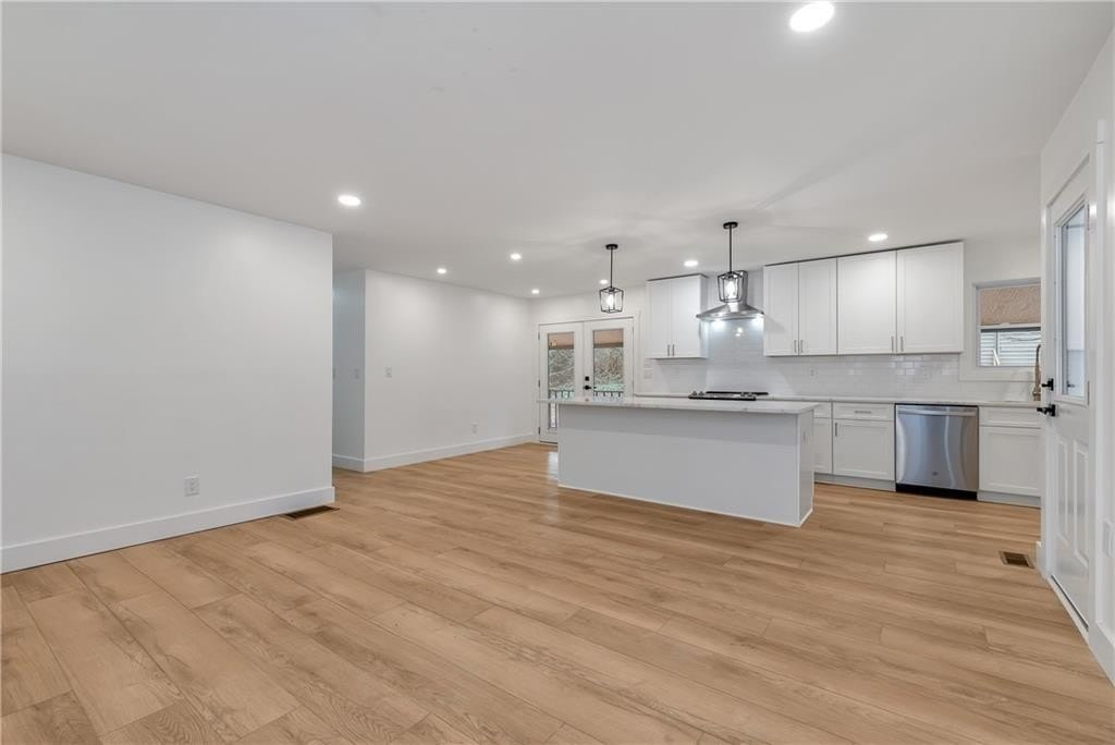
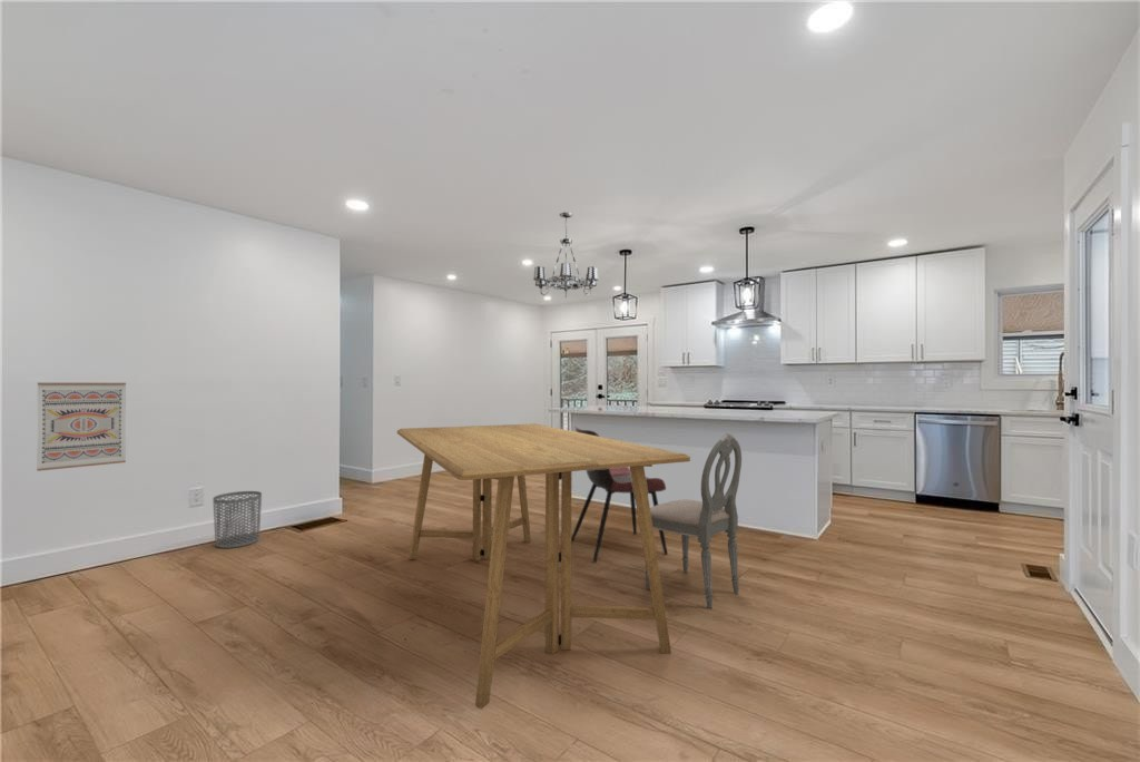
+ chandelier (566, 254)
+ wall art (83, 424)
+ dining table (509, 516)
+ dining chair (694, 509)
+ dining chair (617, 487)
+ waste bin (237, 518)
